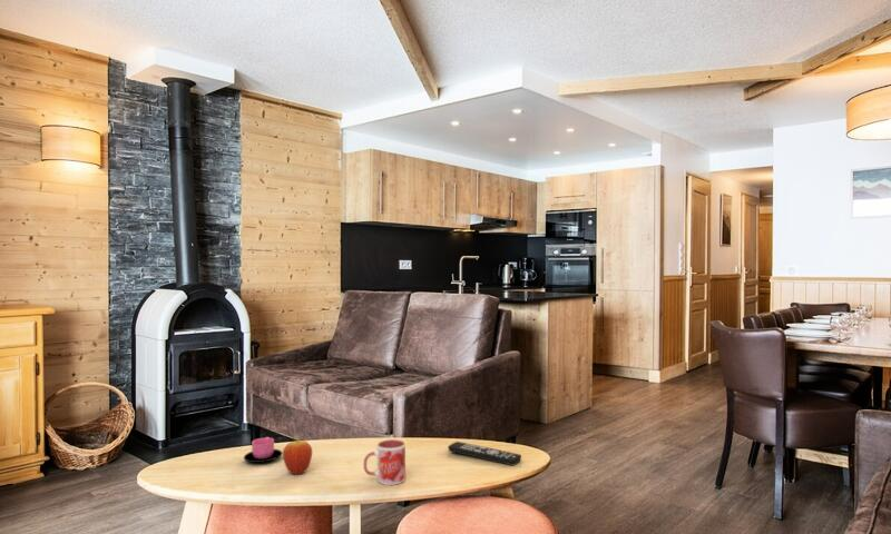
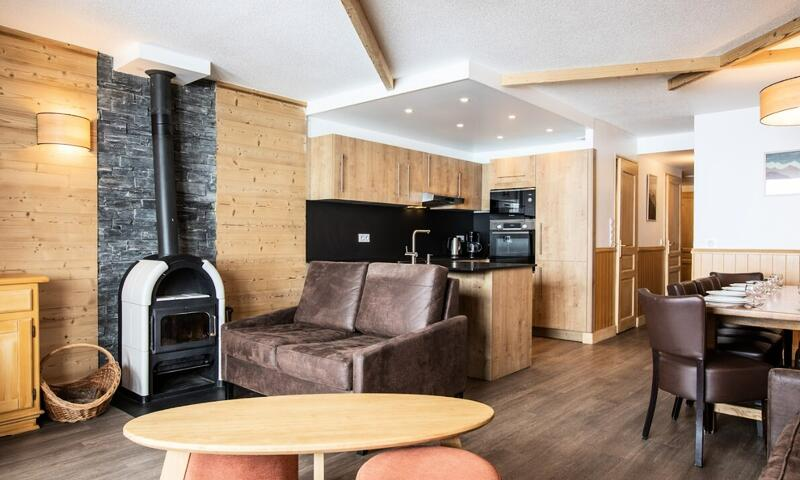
- mug (384, 462)
- fruit (297, 455)
- cup (263, 449)
- remote control (483, 453)
